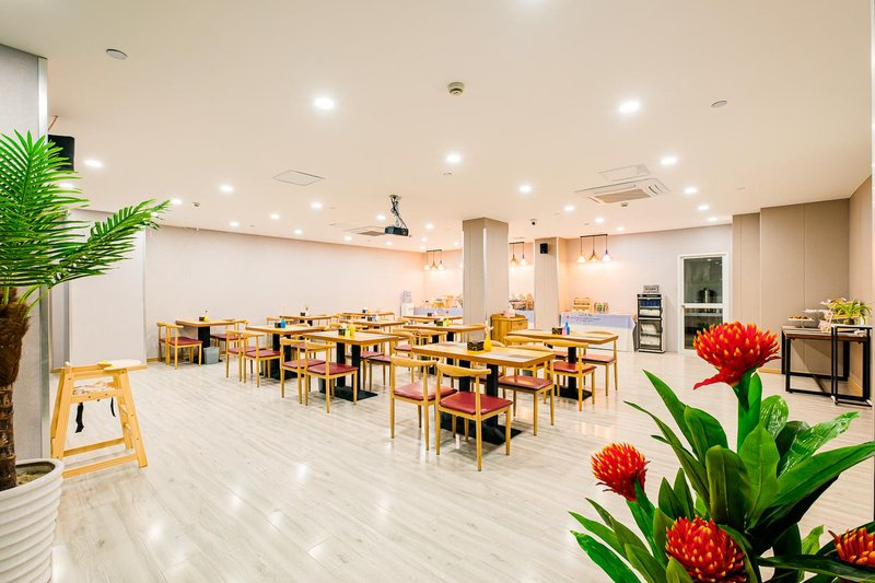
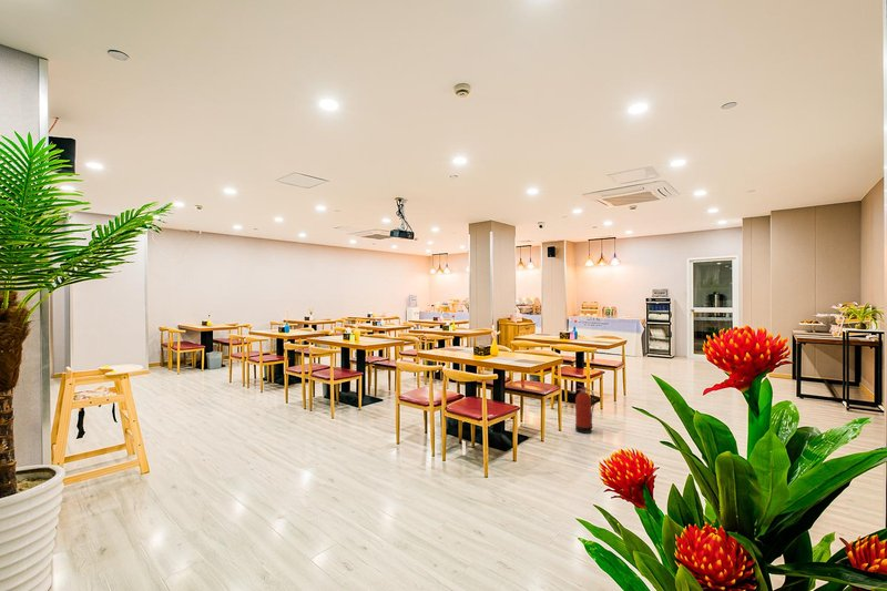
+ fire extinguisher (585, 407)
